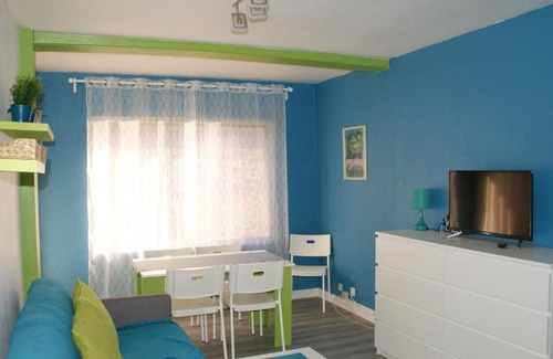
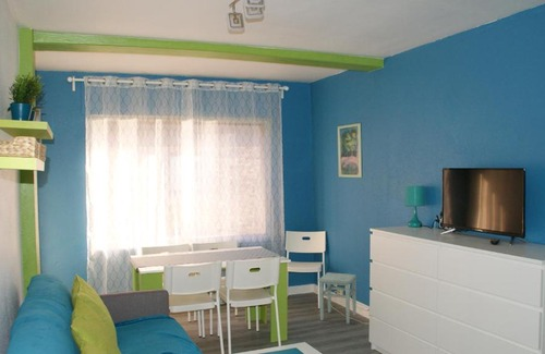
+ stool (338, 296)
